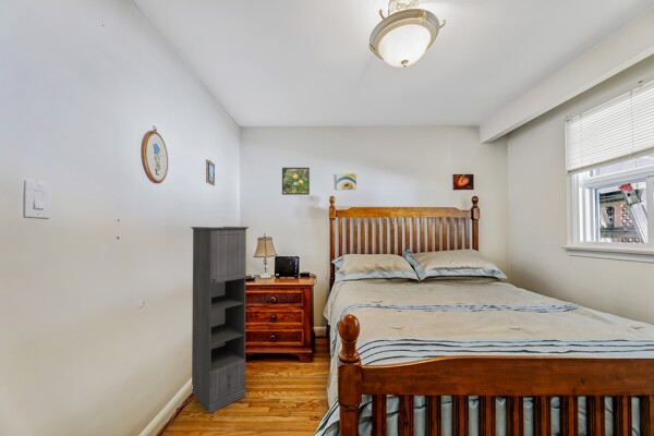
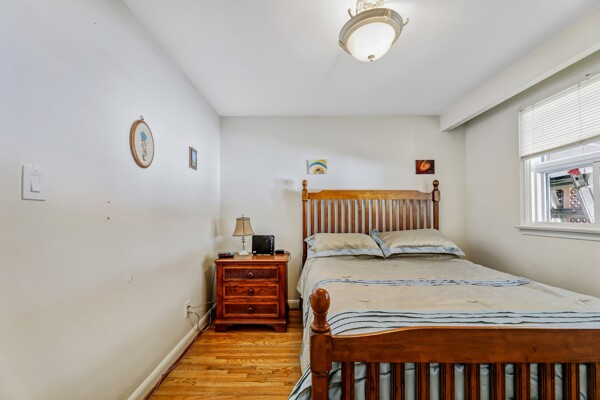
- storage cabinet (219, 310)
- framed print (295, 181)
